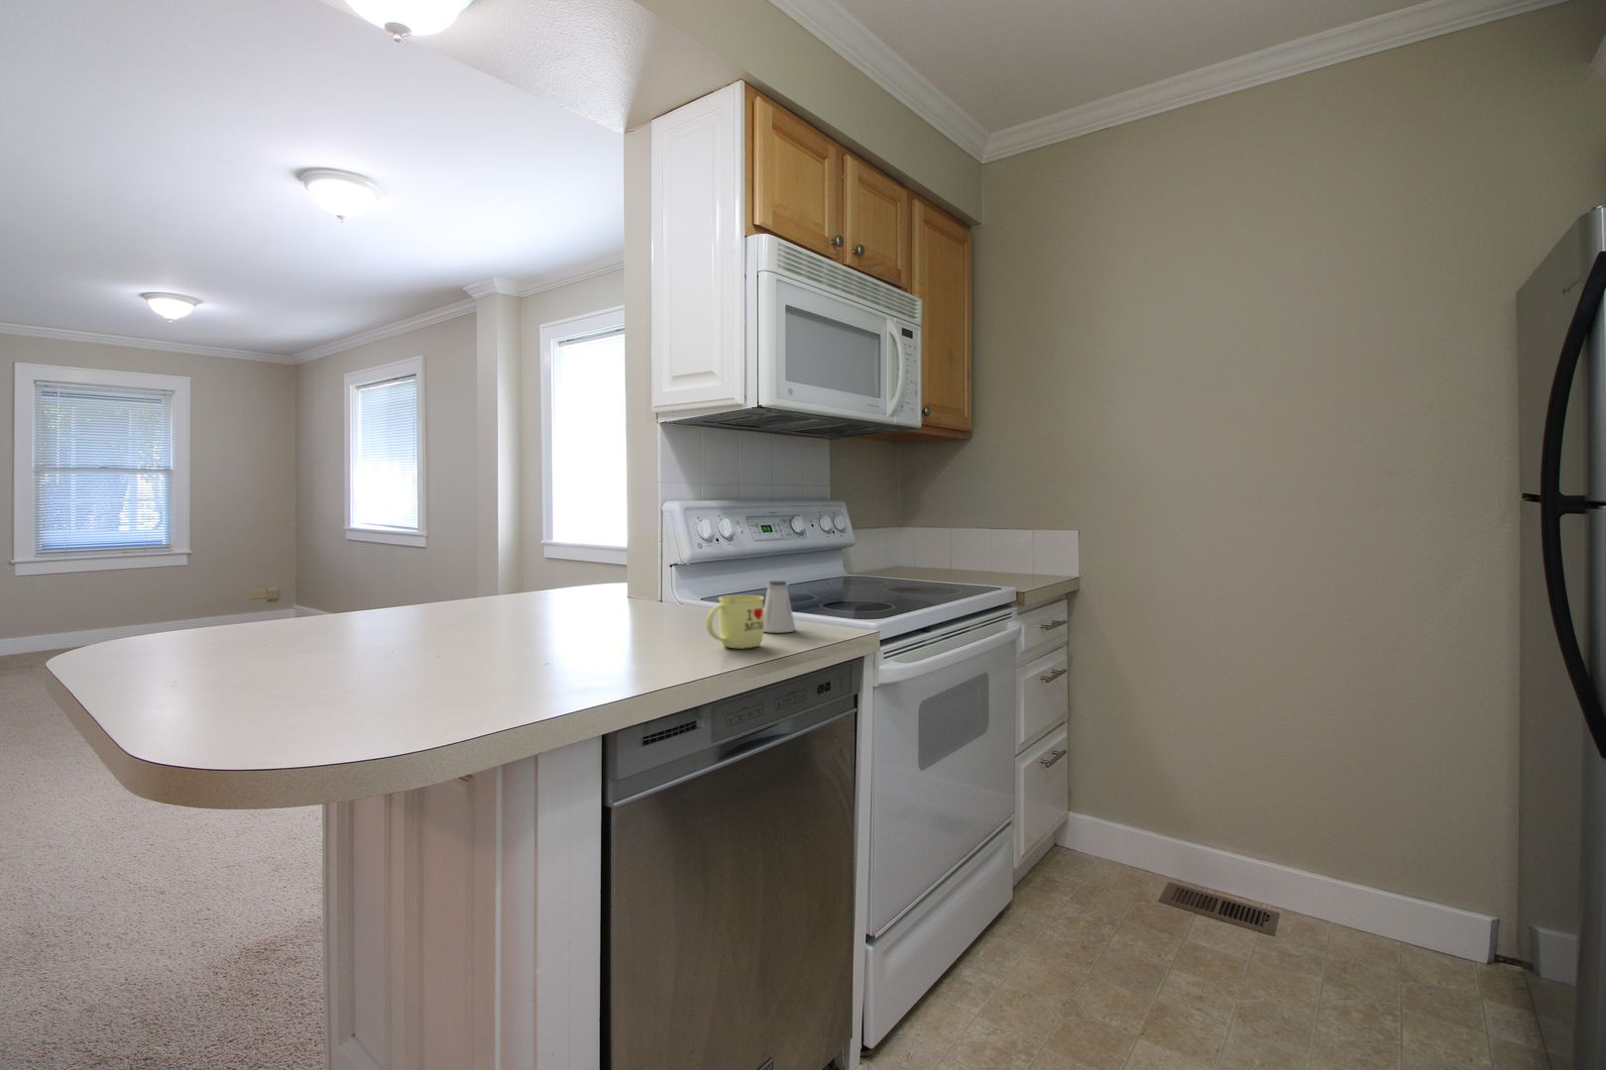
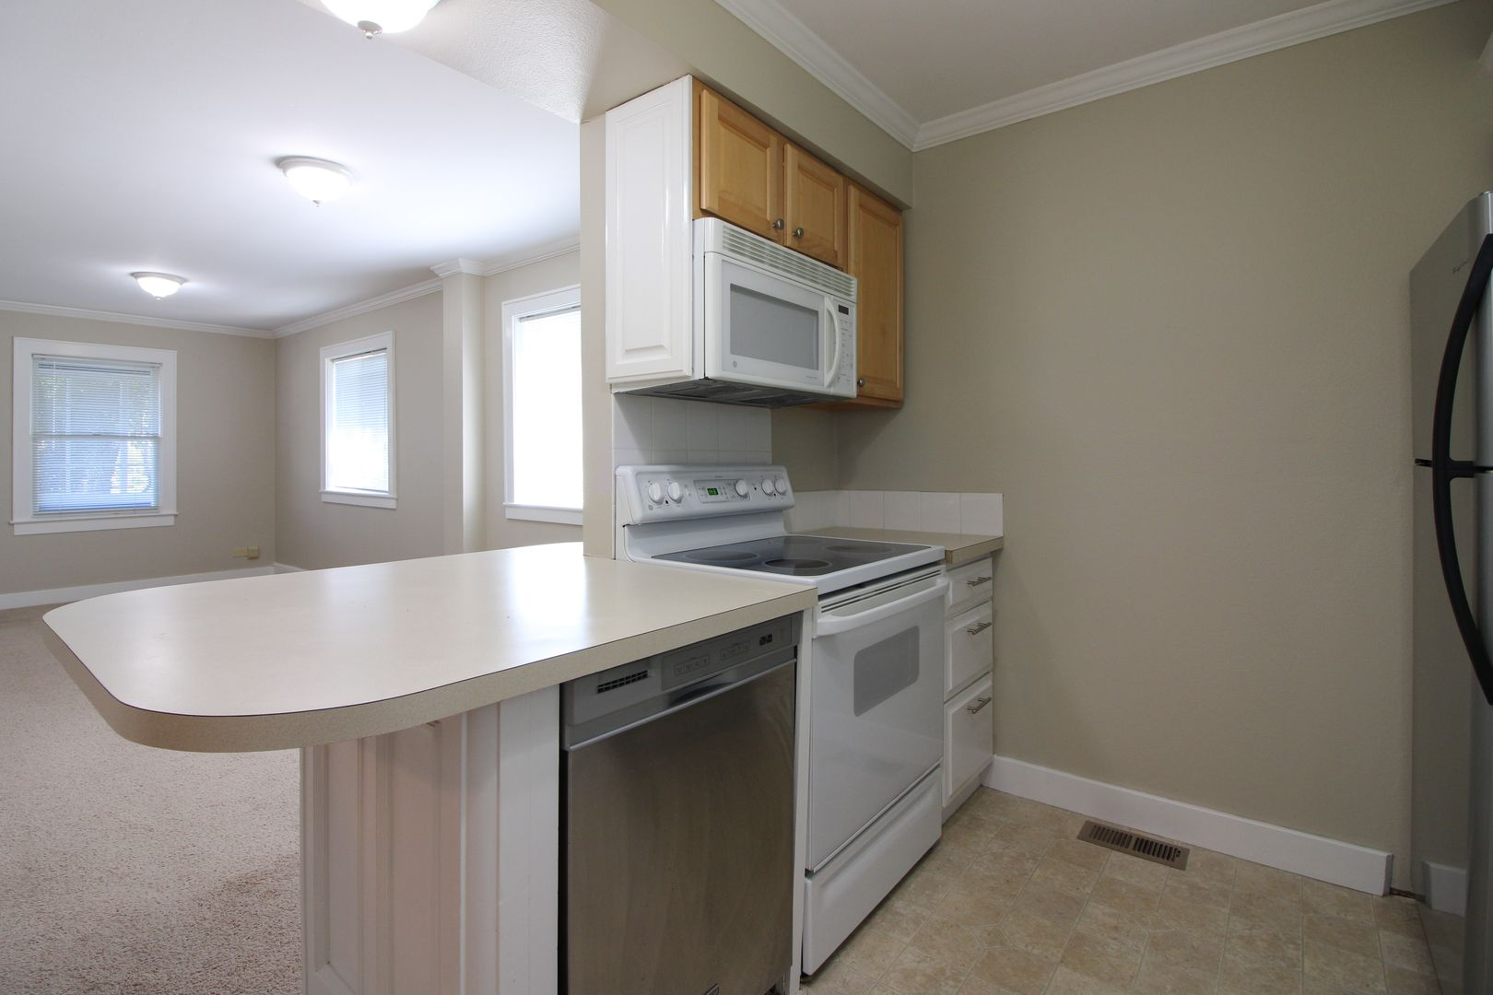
- mug (735, 622)
- saltshaker (777, 605)
